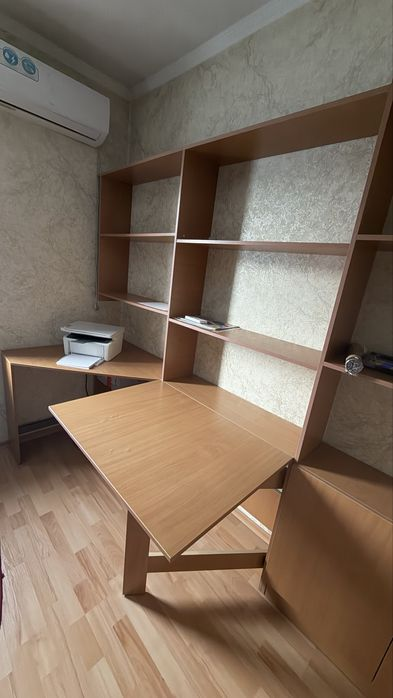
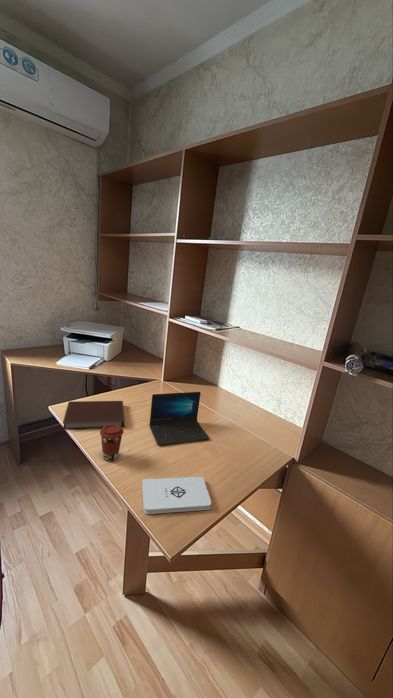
+ laptop (180, 416)
+ notebook (95, 413)
+ coffee cup (111, 442)
+ notepad (175, 493)
